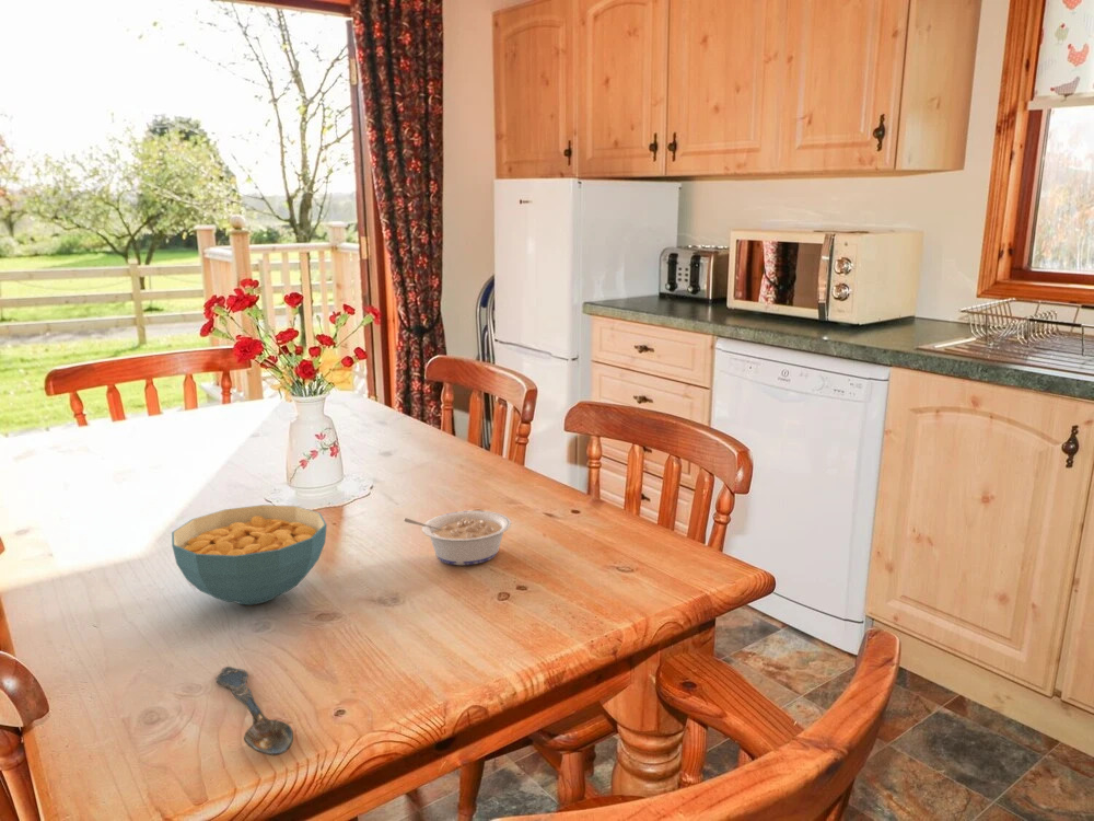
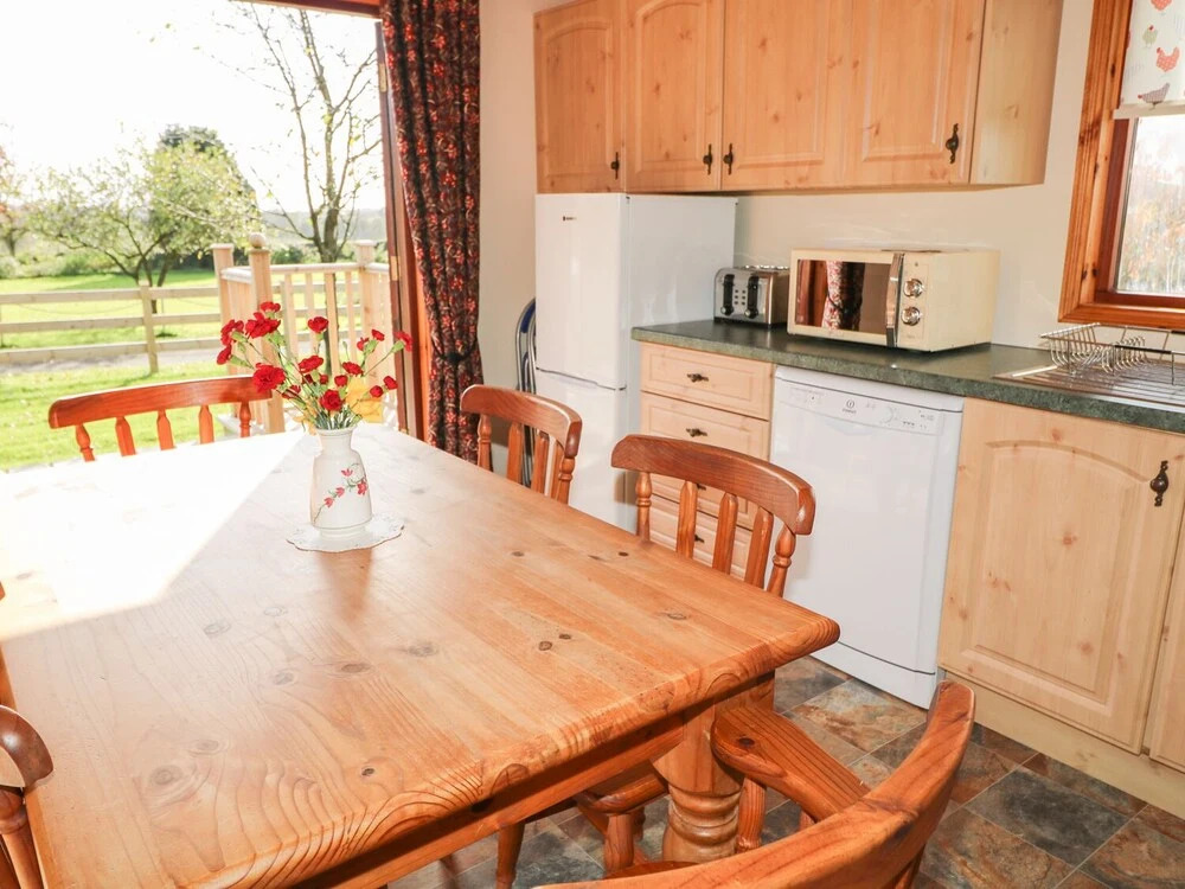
- legume (464, 536)
- cereal bowl (253, 562)
- spoon (249, 706)
